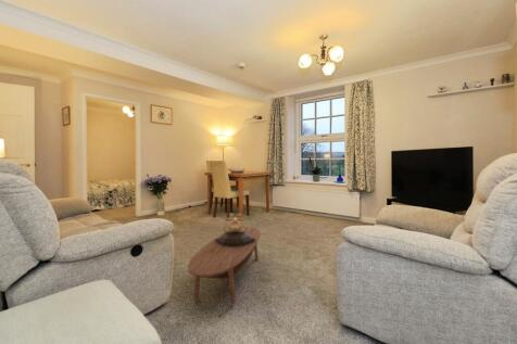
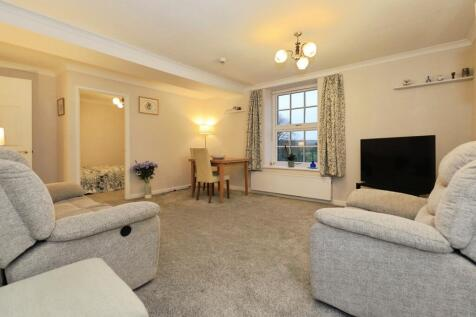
- decorative bowl (235, 227)
- coffee table (231, 259)
